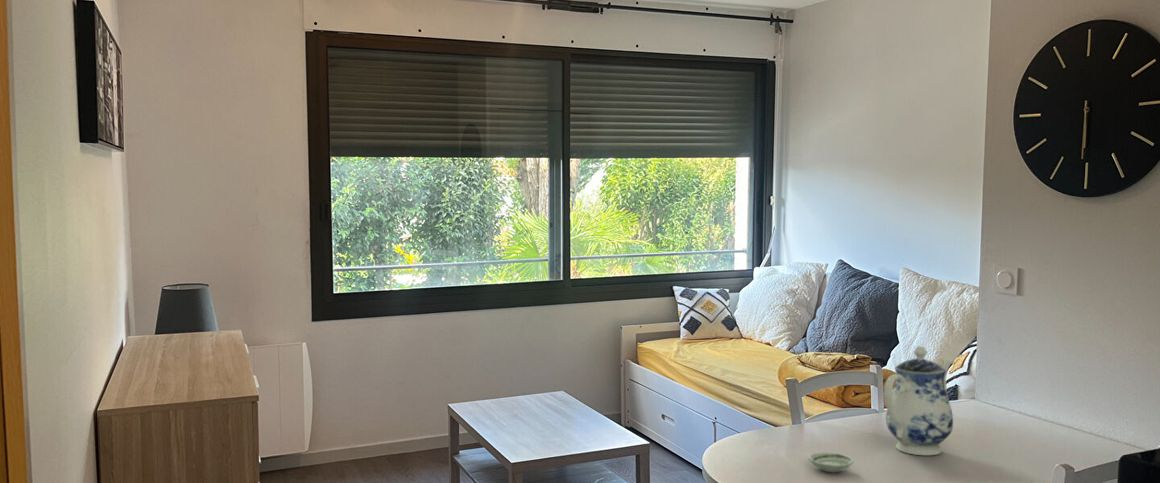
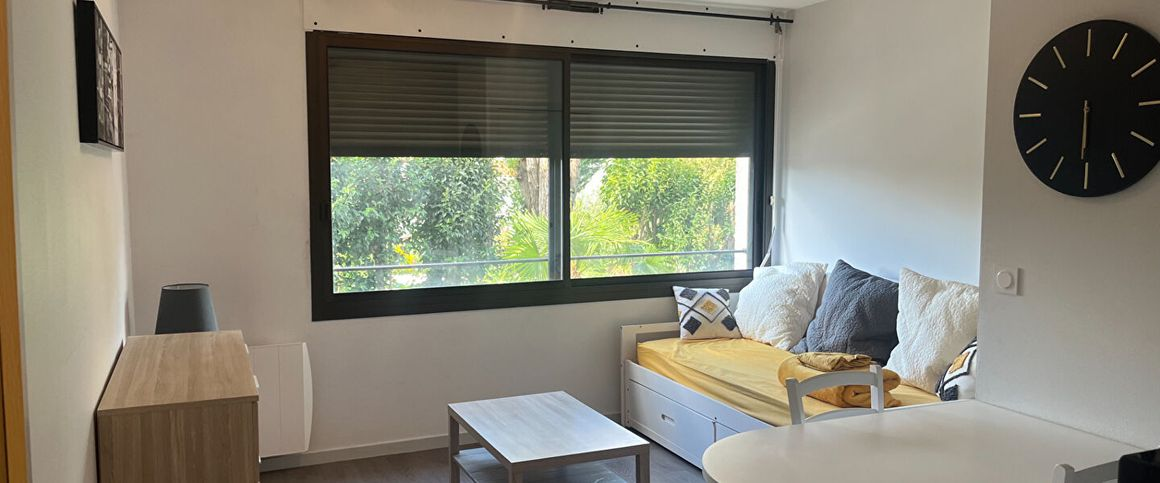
- saucer (830, 463)
- teapot (919, 398)
